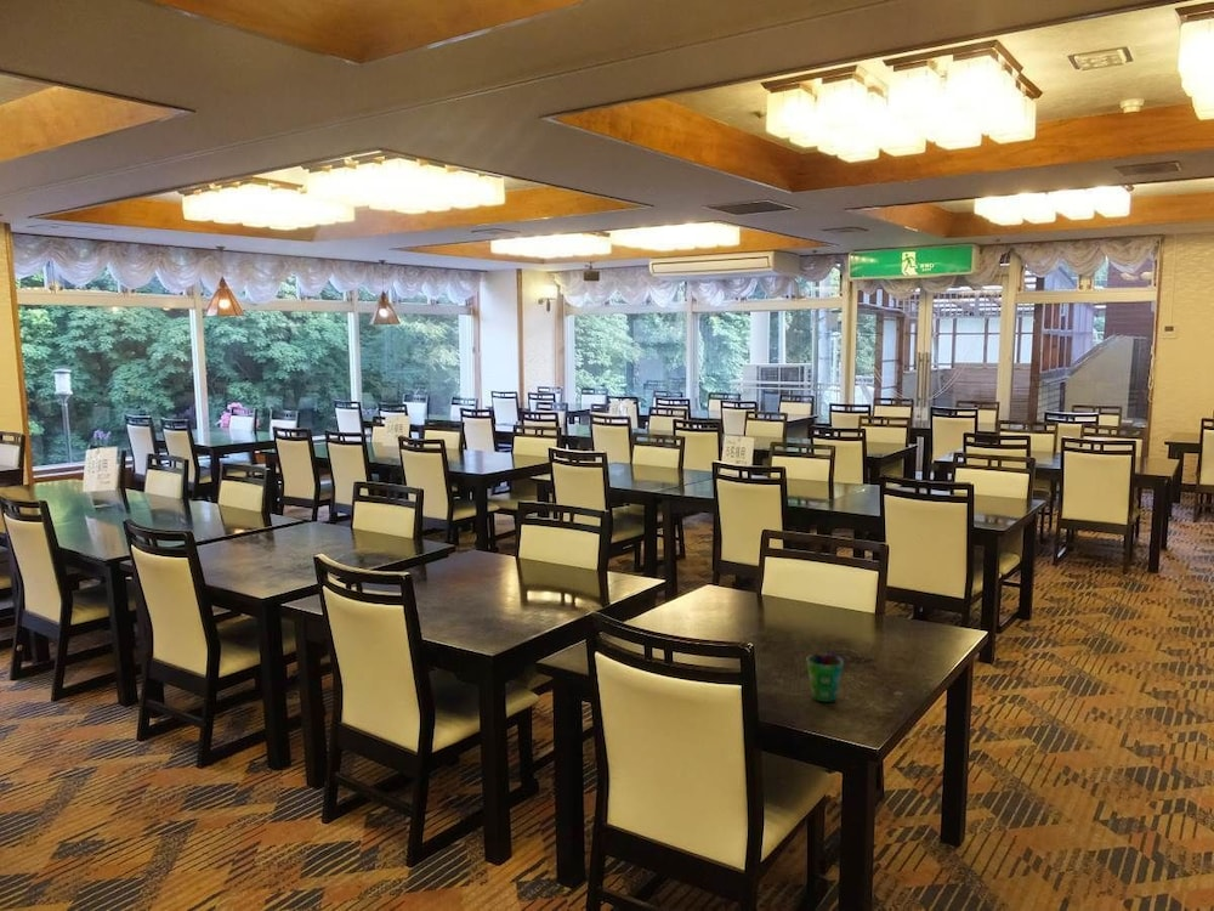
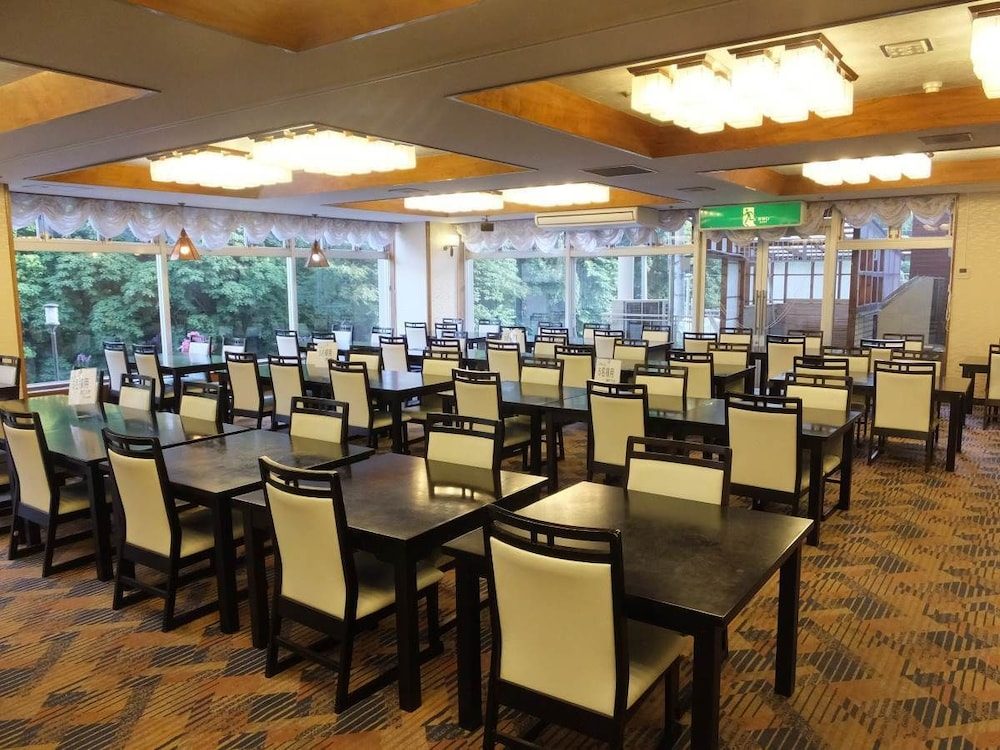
- cup (822, 677)
